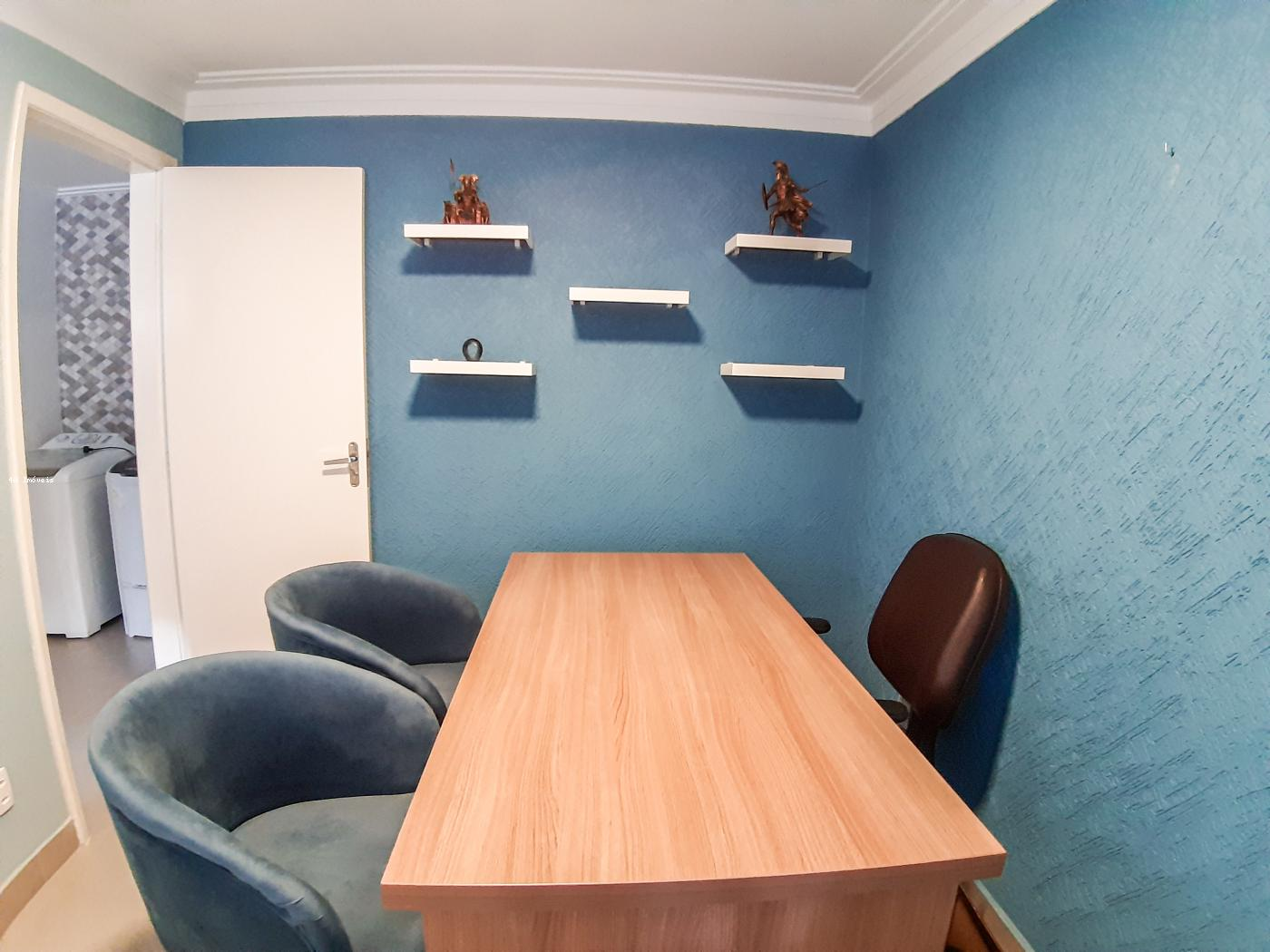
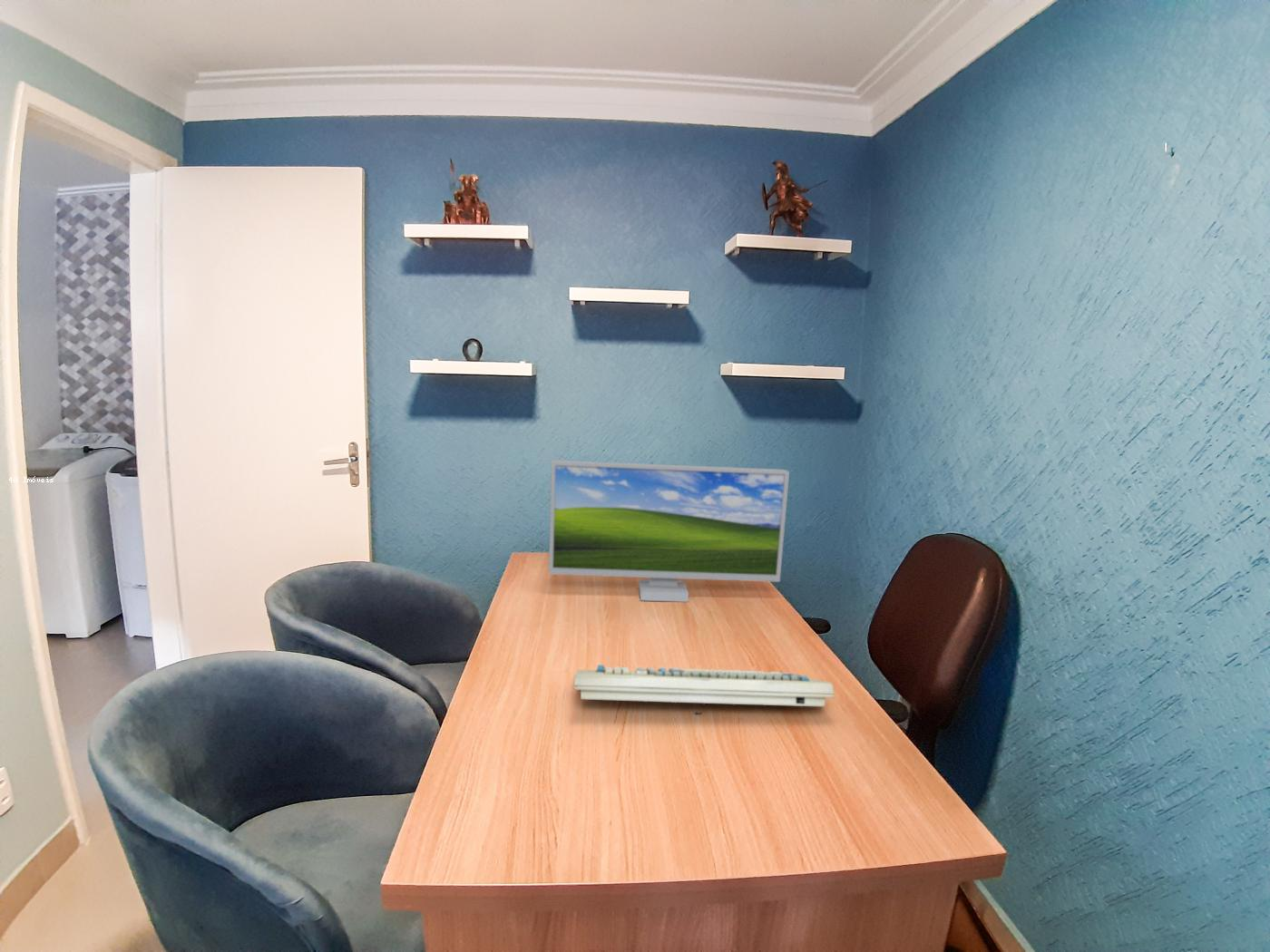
+ keyboard (699, 683)
+ monitor (666, 530)
